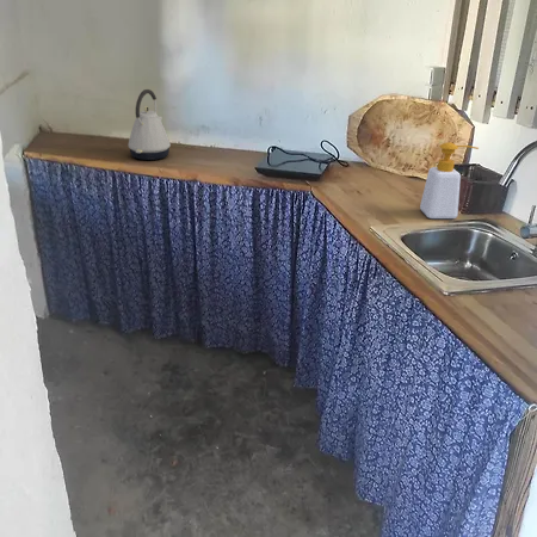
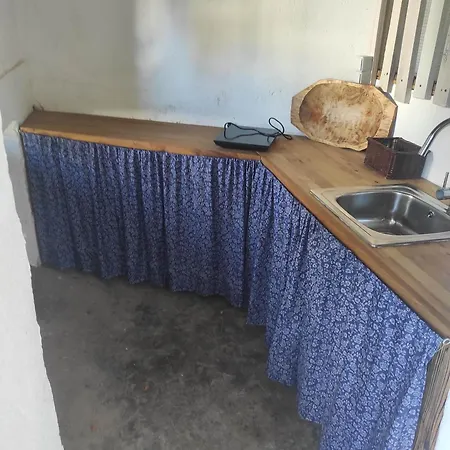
- kettle (148, 123)
- soap bottle (450, 179)
